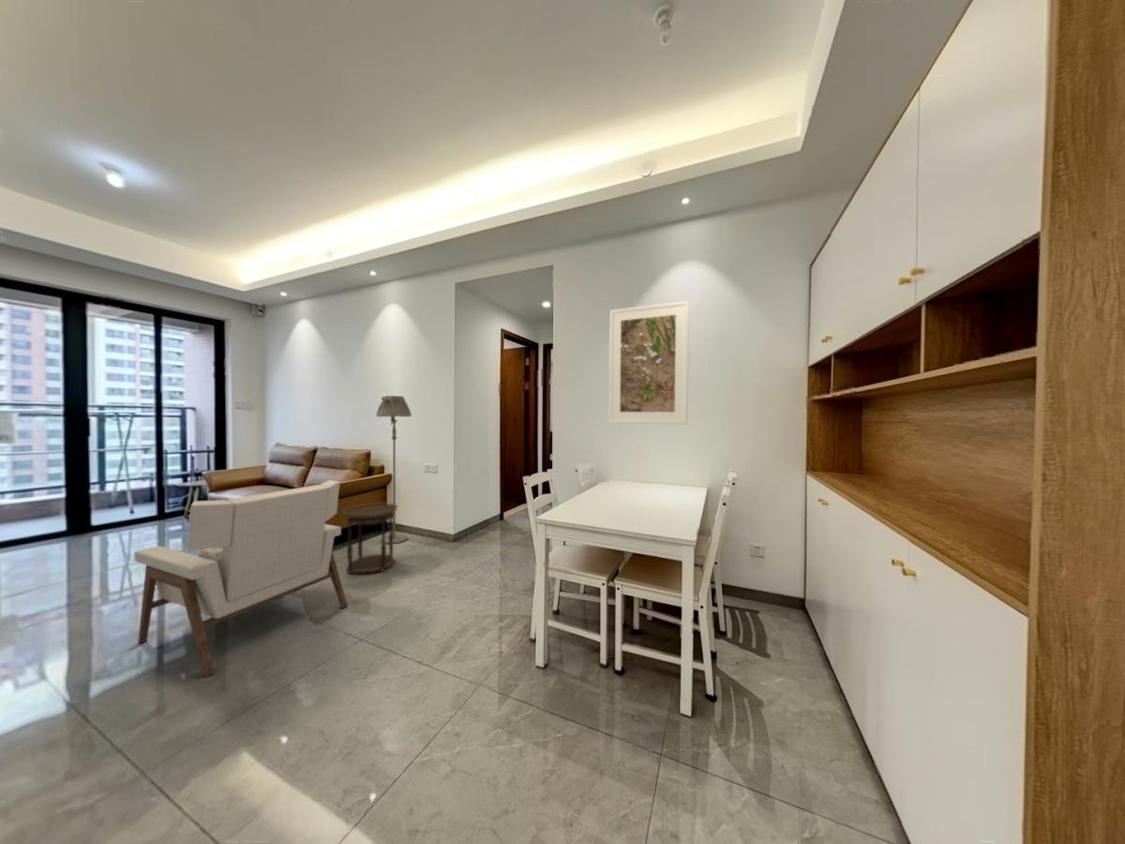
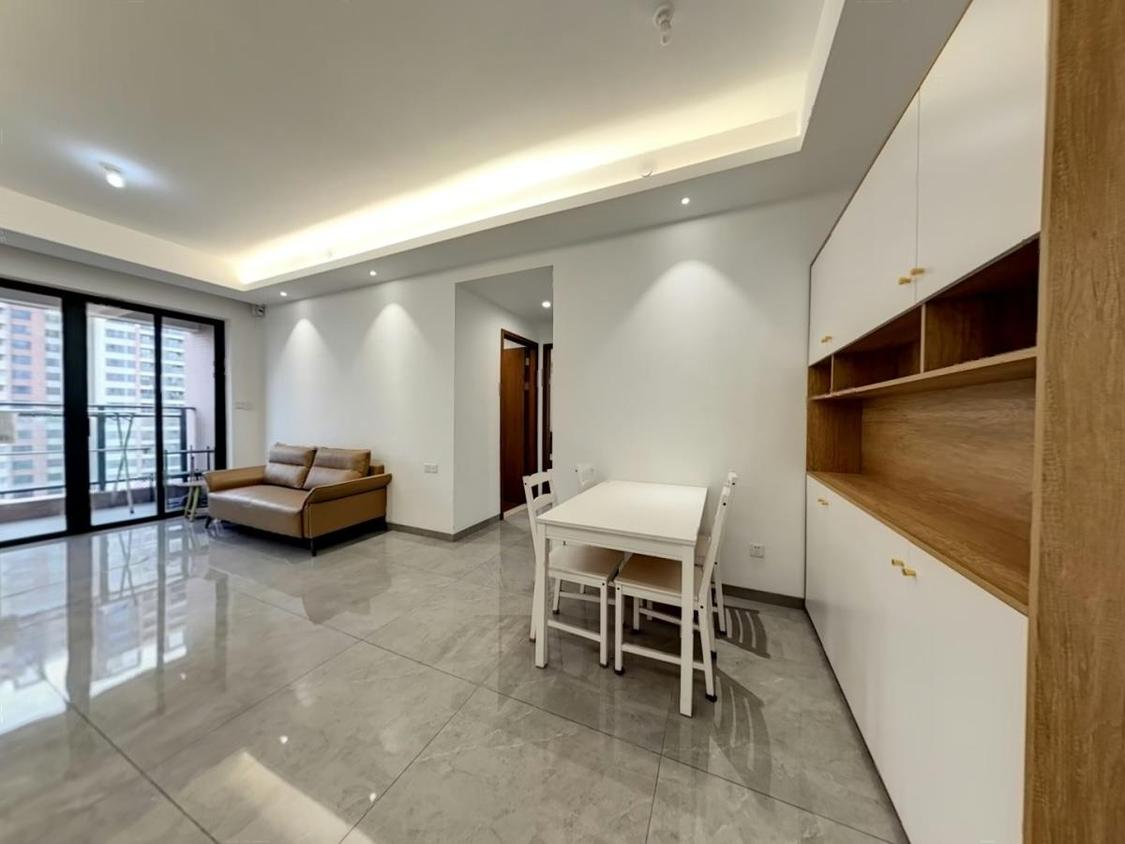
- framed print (647, 365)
- floor lamp (394, 468)
- armchair (252, 554)
- side table (362, 537)
